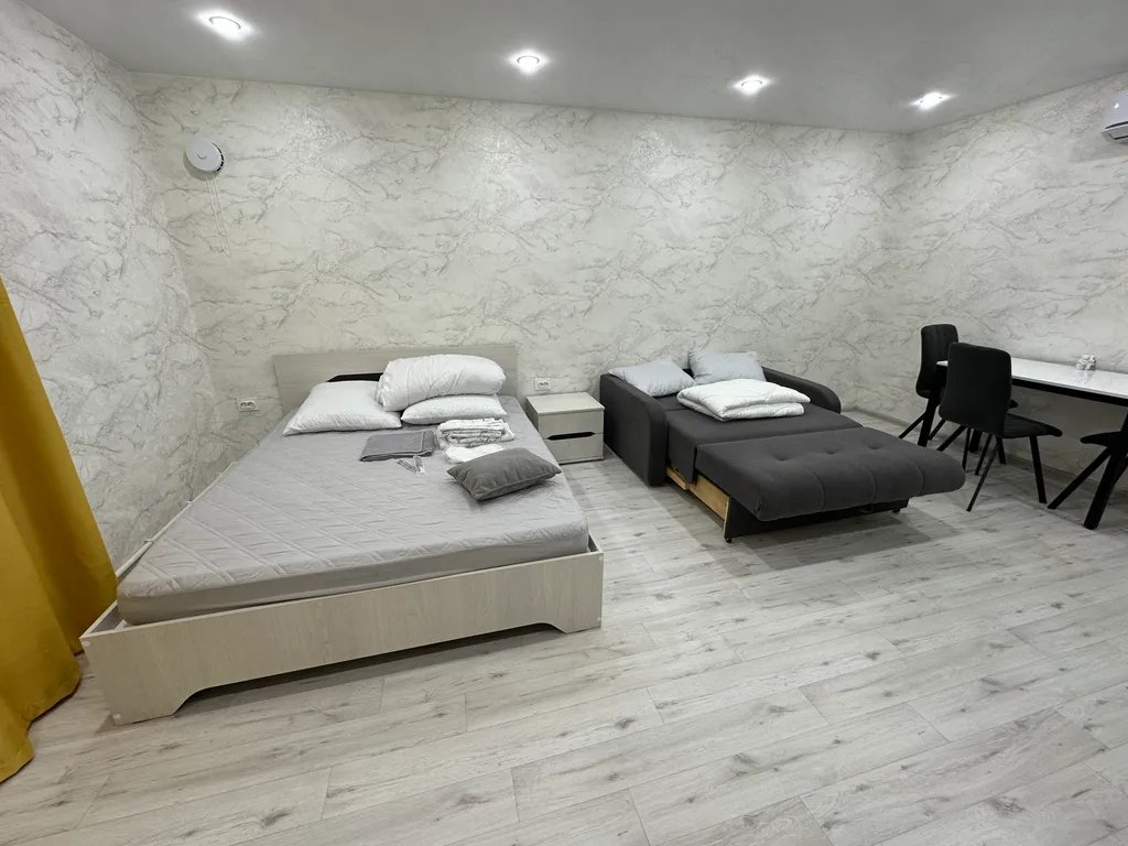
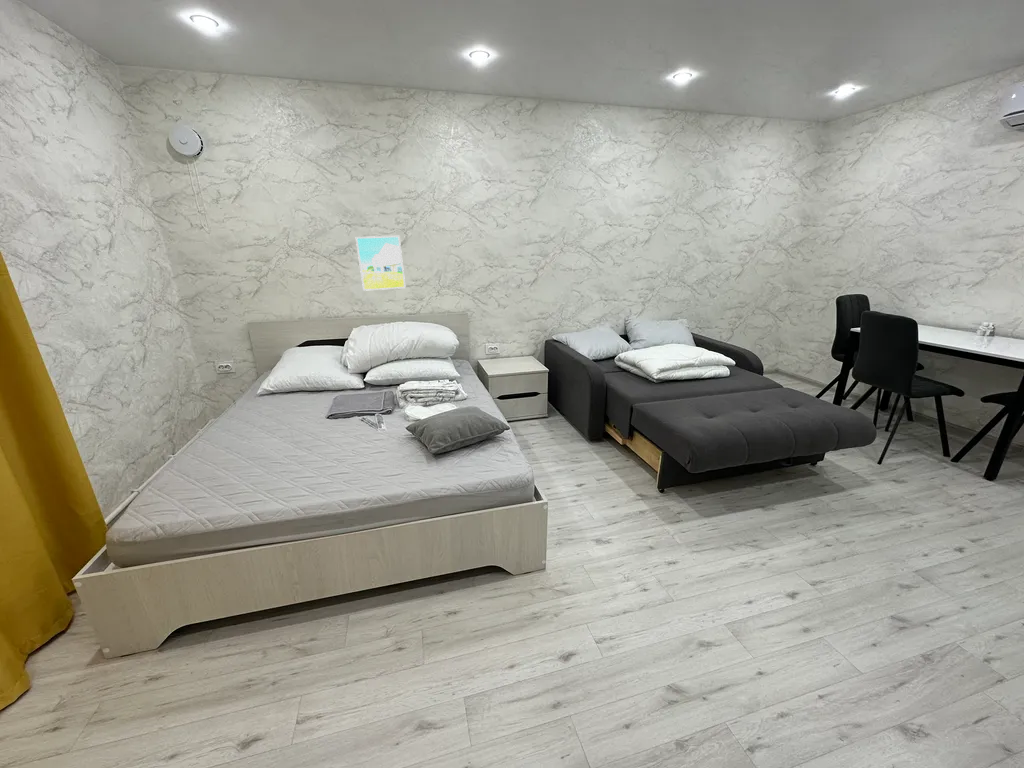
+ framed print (381, 263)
